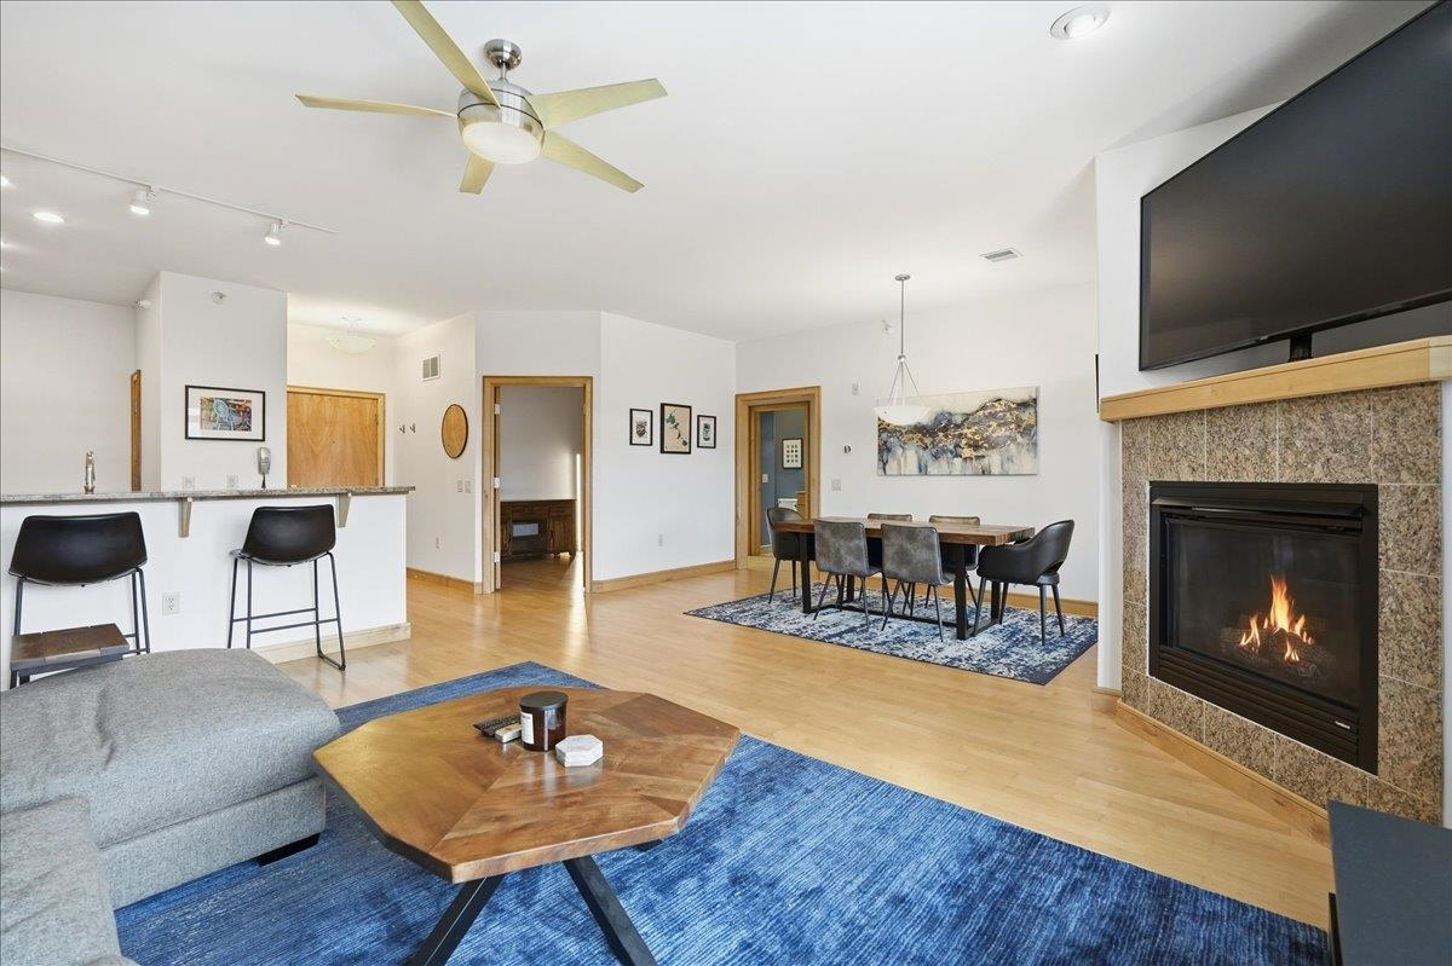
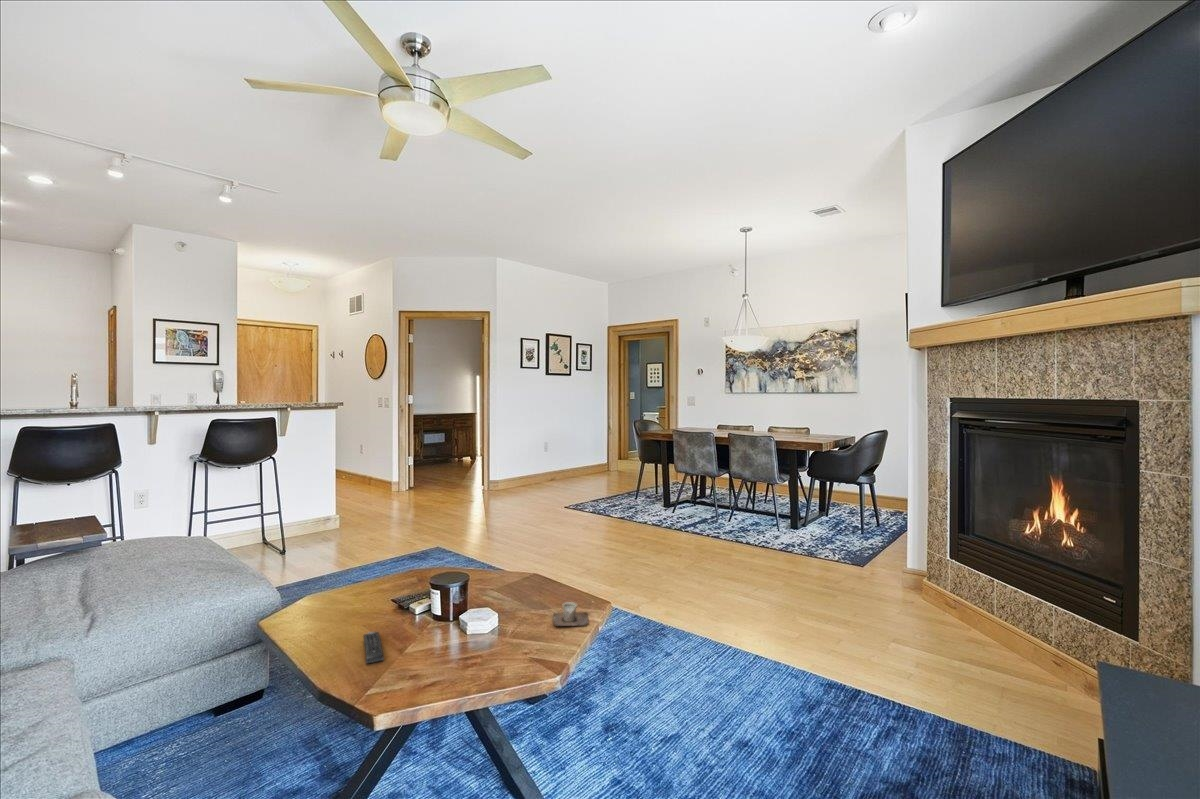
+ cup (570, 612)
+ remote control (372, 645)
